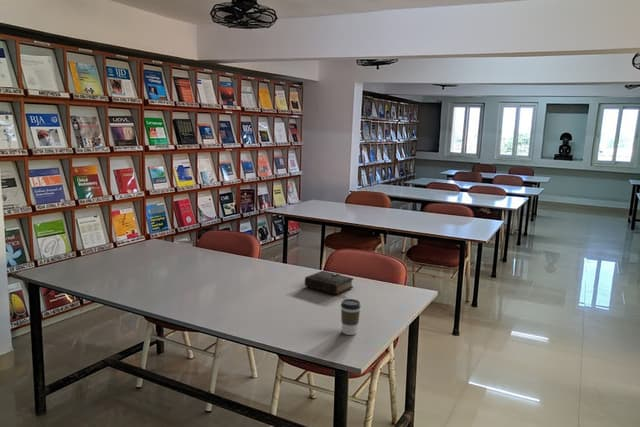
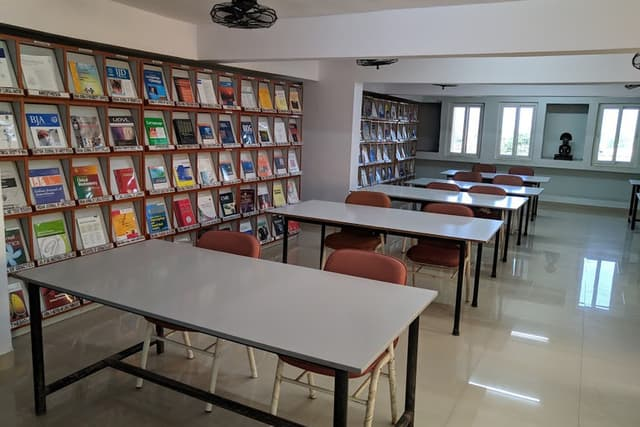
- coffee cup (350, 317)
- book (334, 283)
